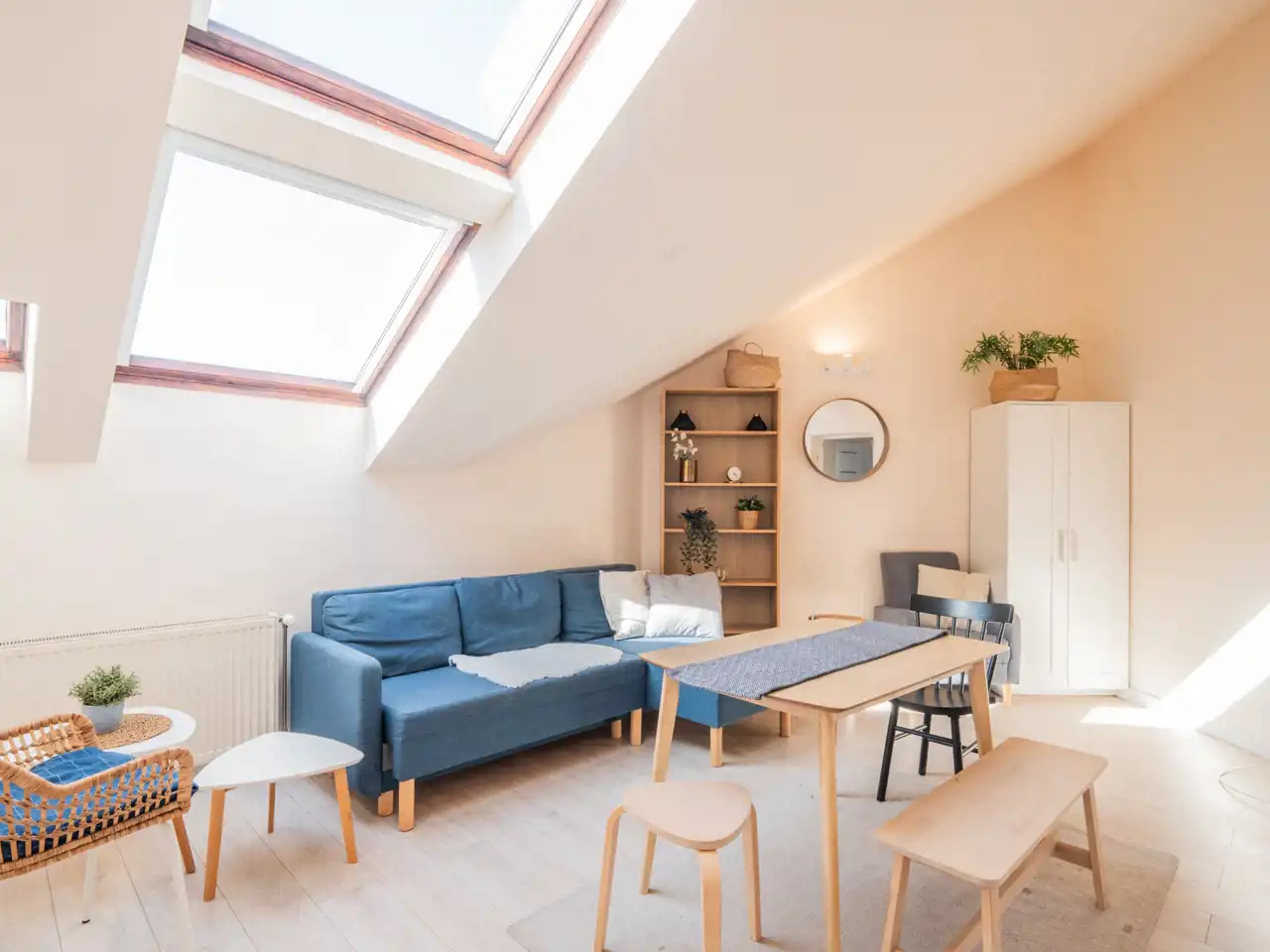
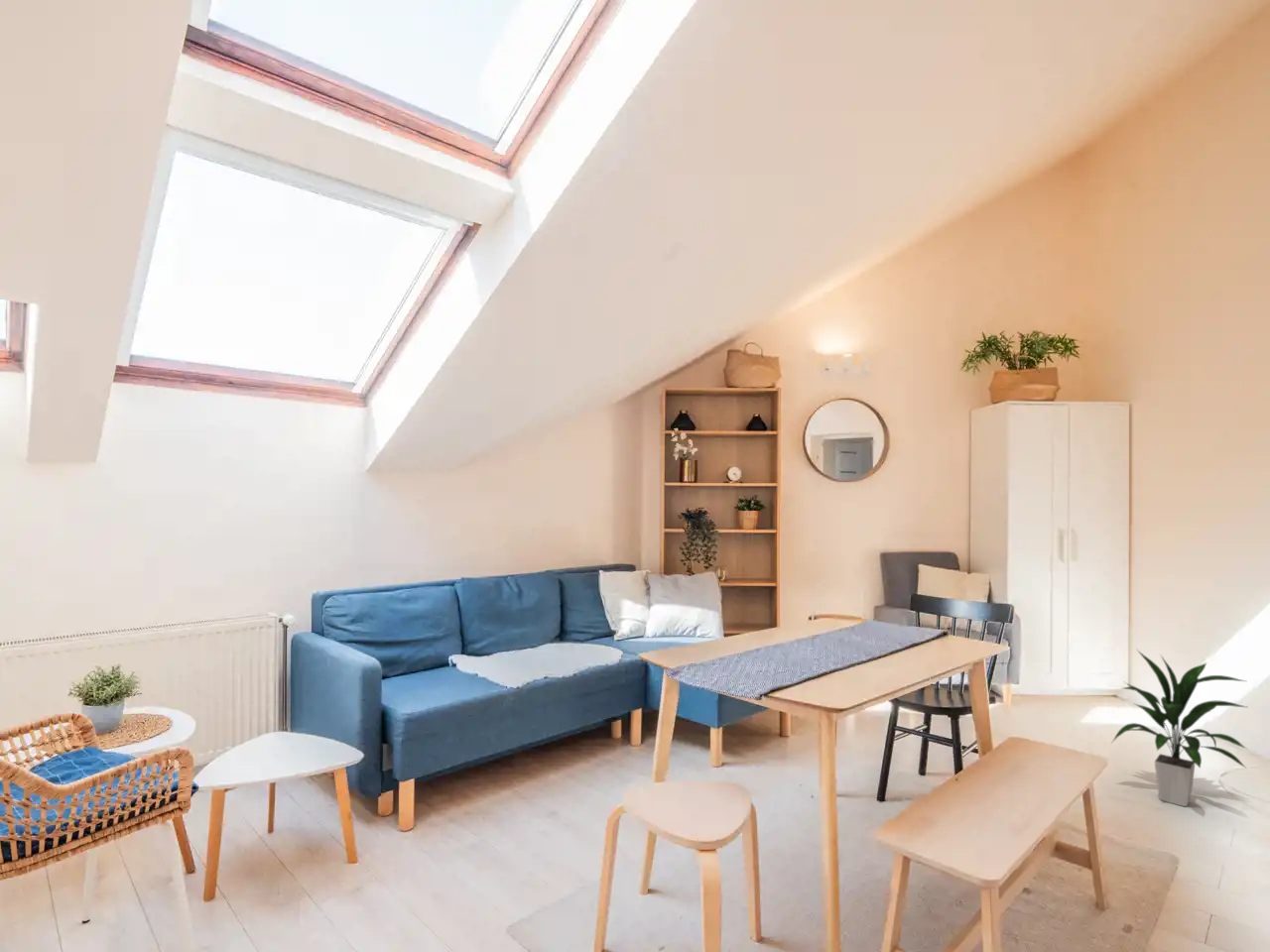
+ indoor plant (1178, 727)
